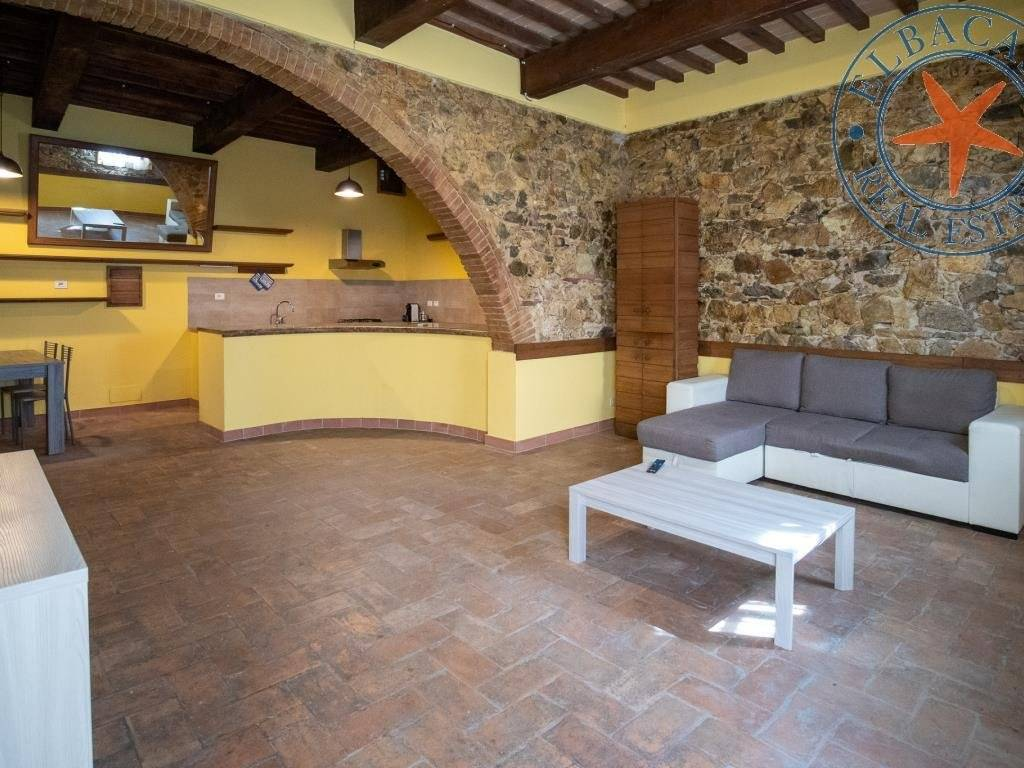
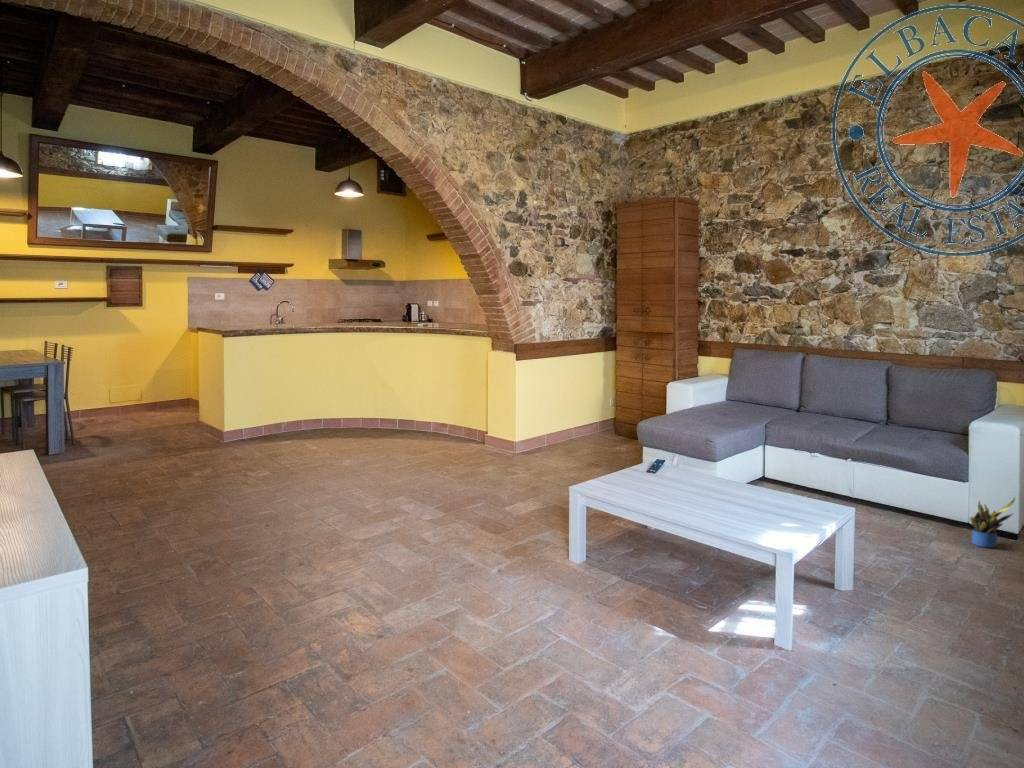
+ potted plant (993, 519)
